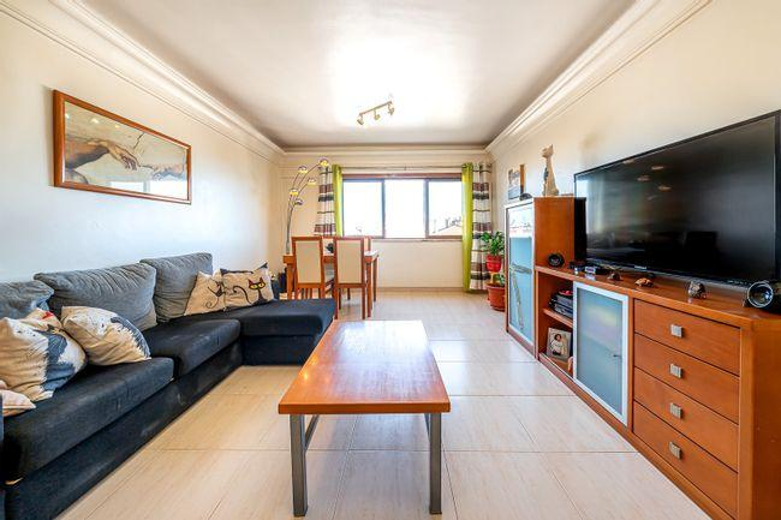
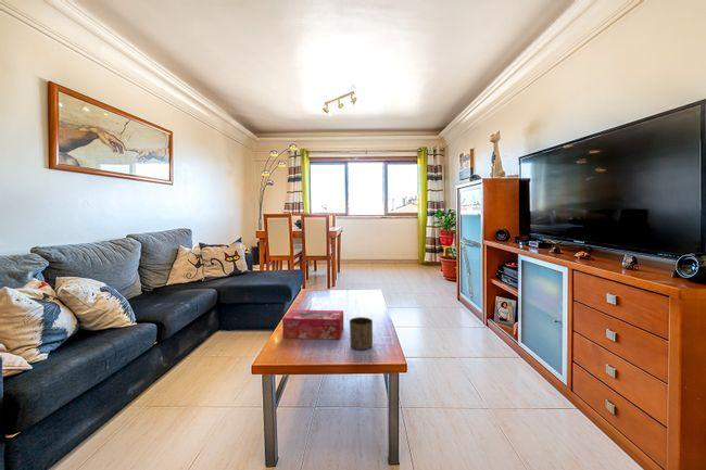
+ cup (361, 333)
+ tissue box (314, 323)
